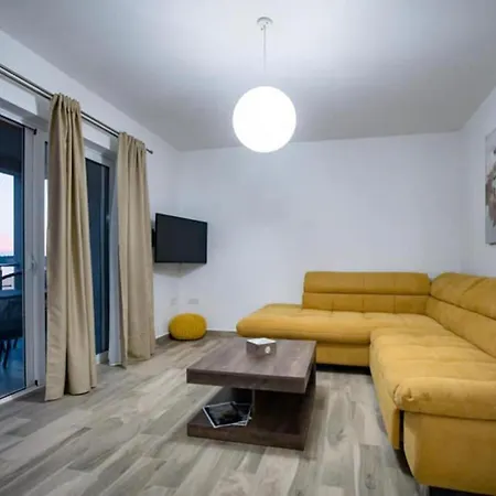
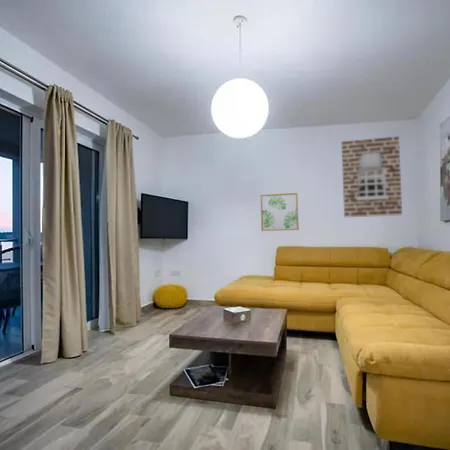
+ wall art (279, 212)
+ decorative wall panel (371, 177)
